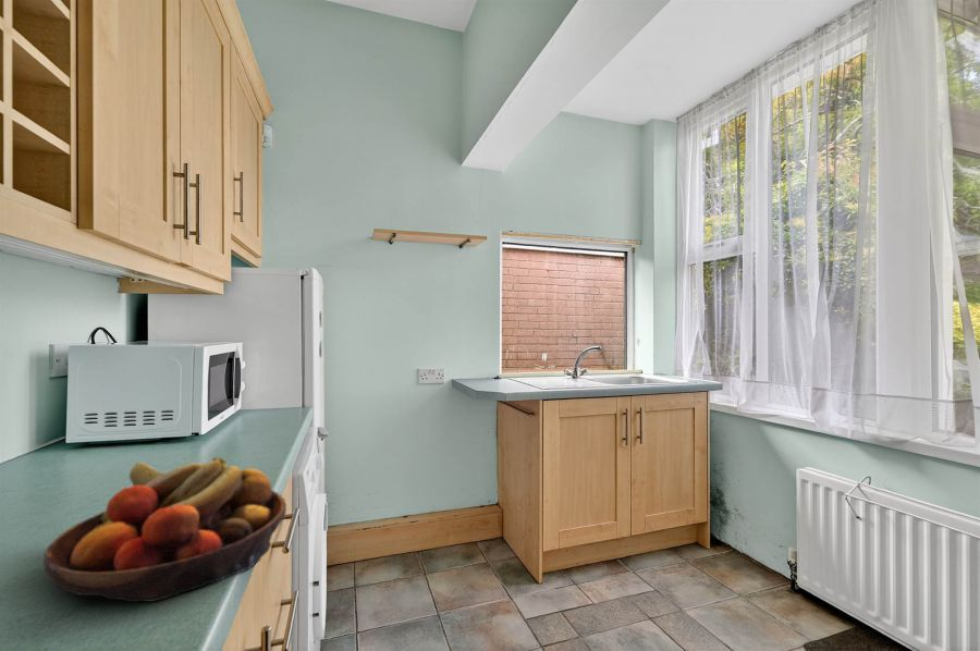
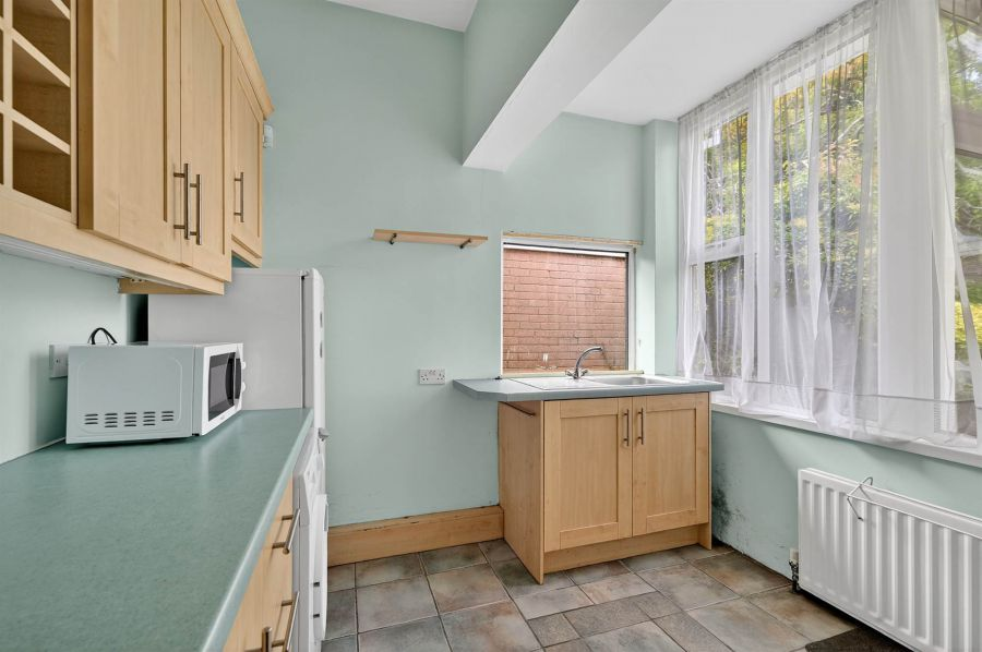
- fruit bowl (177, 512)
